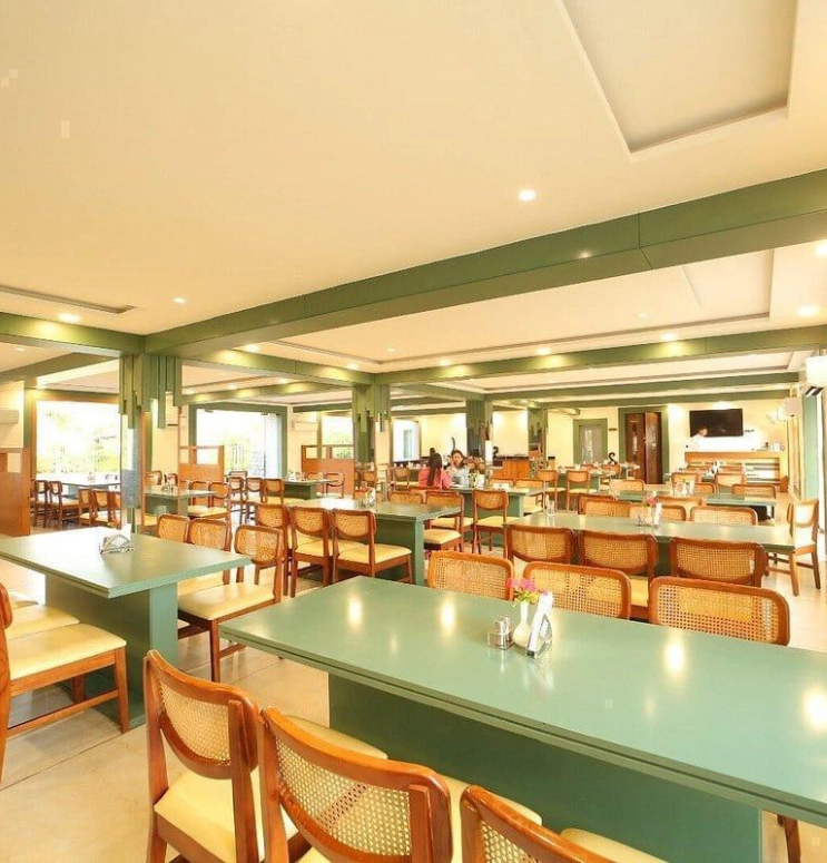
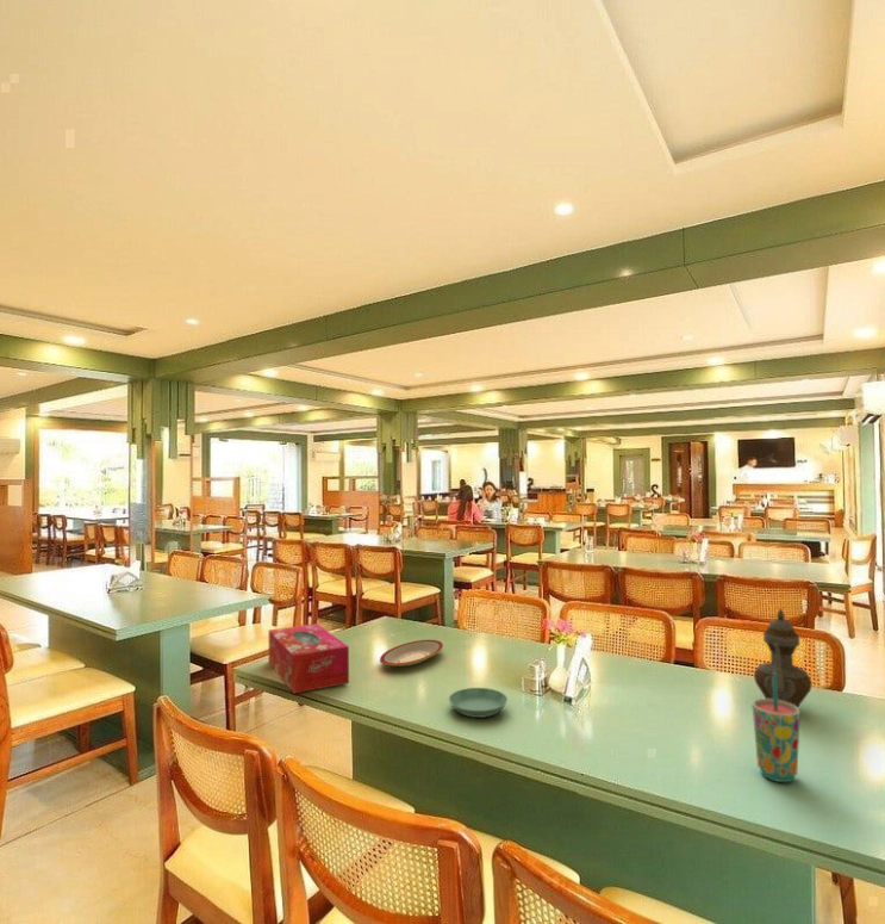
+ tissue box (306, 655)
+ saucer (478, 703)
+ teapot (781, 657)
+ plate (412, 655)
+ cup (775, 724)
